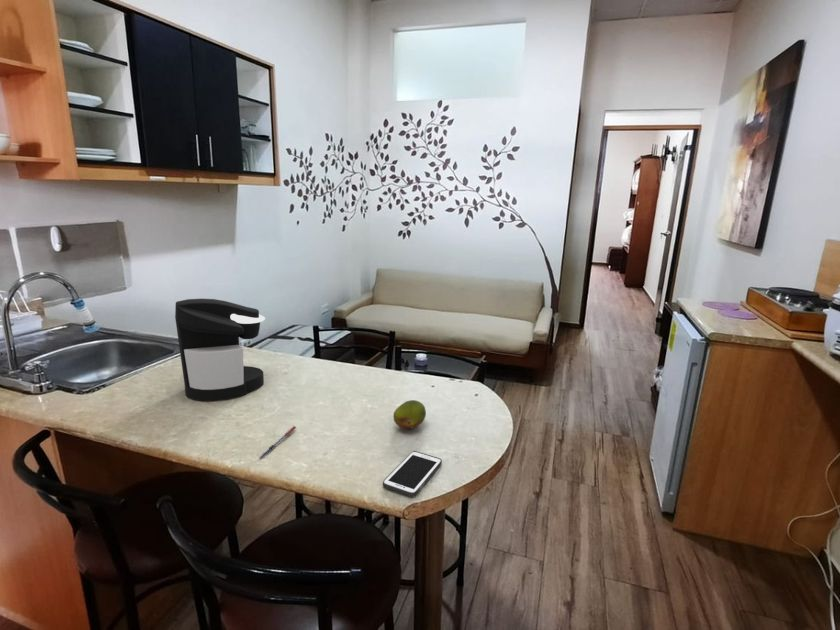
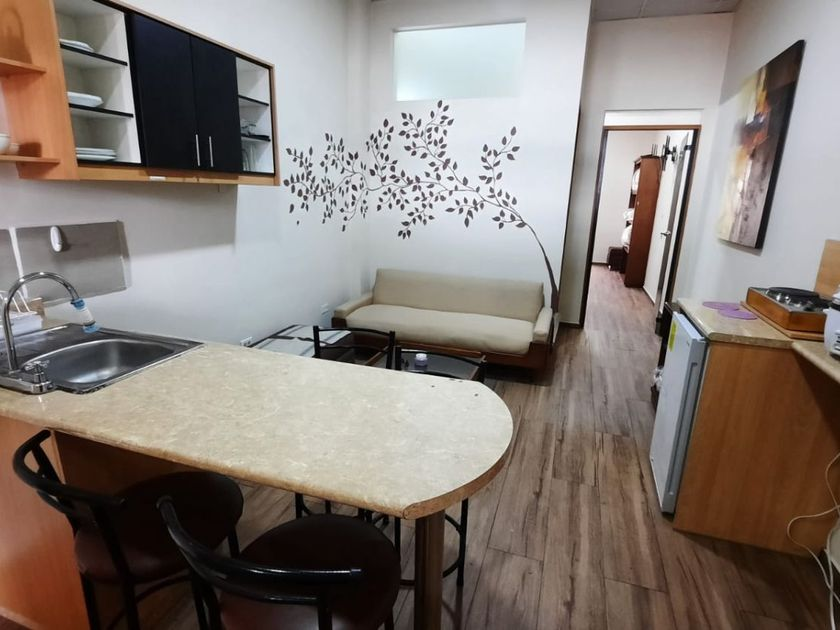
- fruit (410, 413)
- coffee maker (224, 343)
- cell phone (413, 472)
- pen (278, 441)
